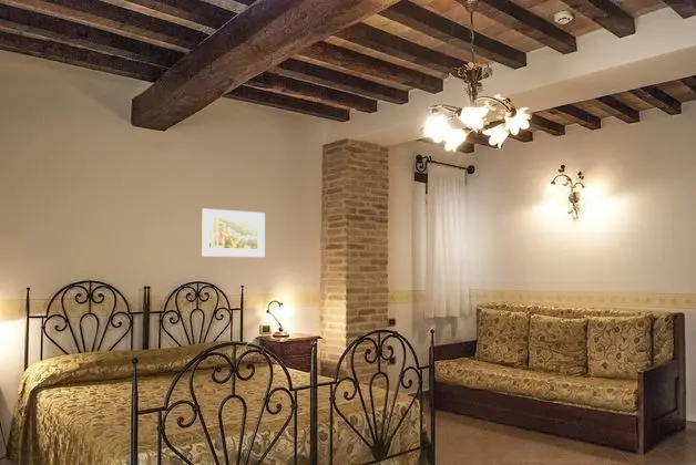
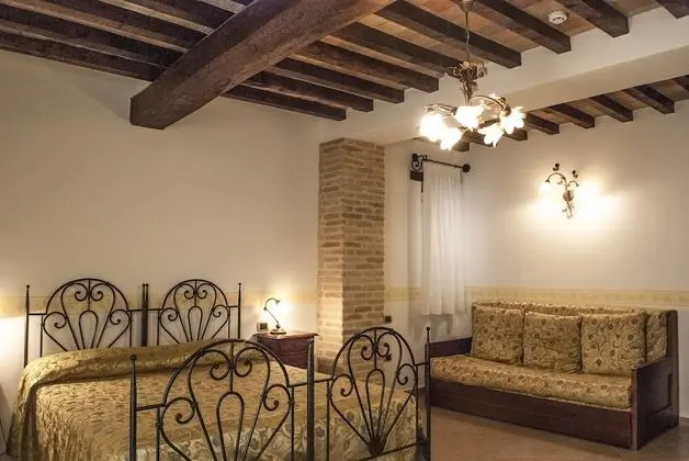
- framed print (234, 234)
